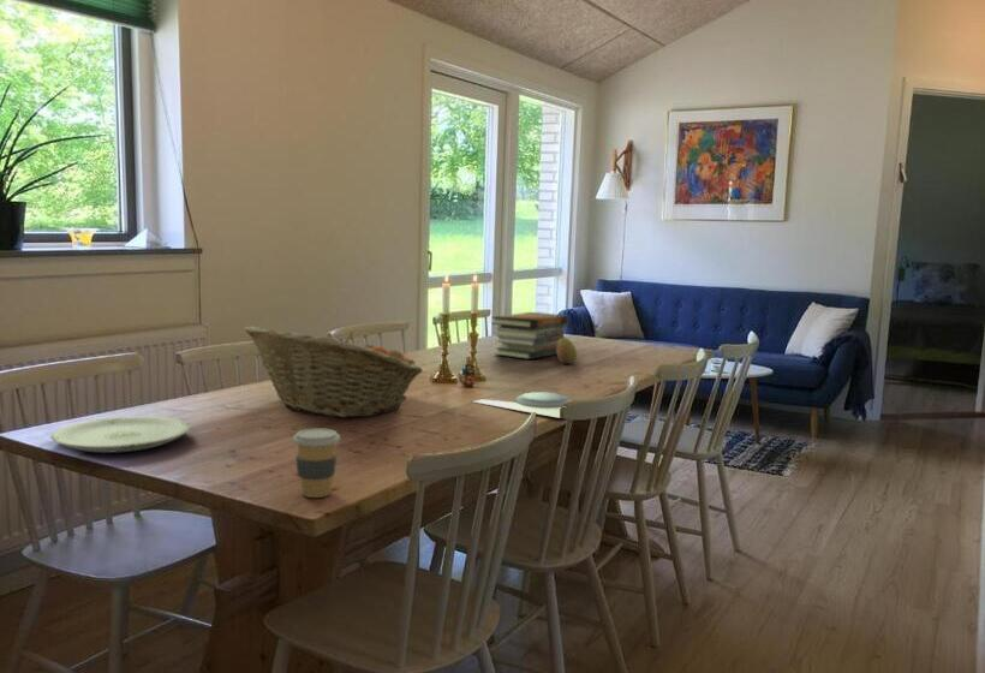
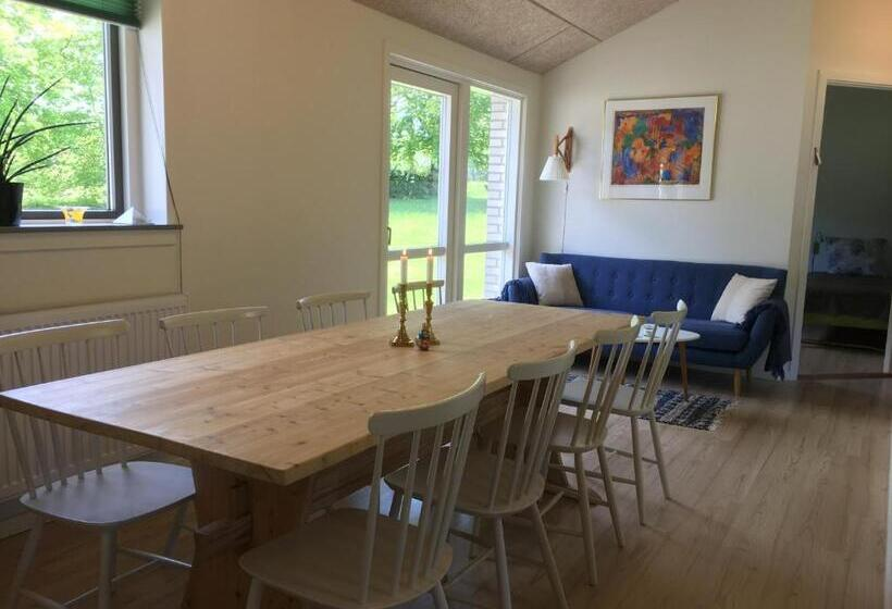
- fruit (567, 346)
- fruit basket (333, 364)
- plate (543, 398)
- plate (123, 435)
- book stack (531, 334)
- coffee cup (316, 463)
